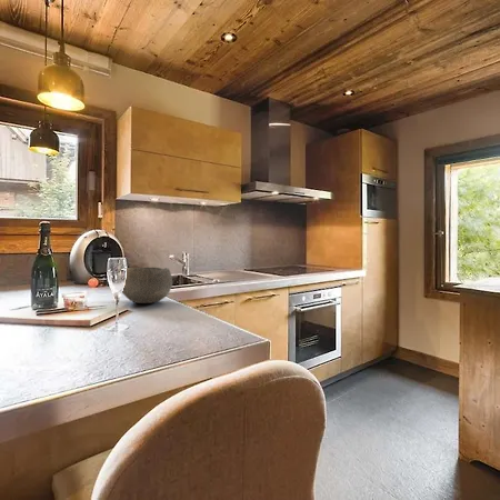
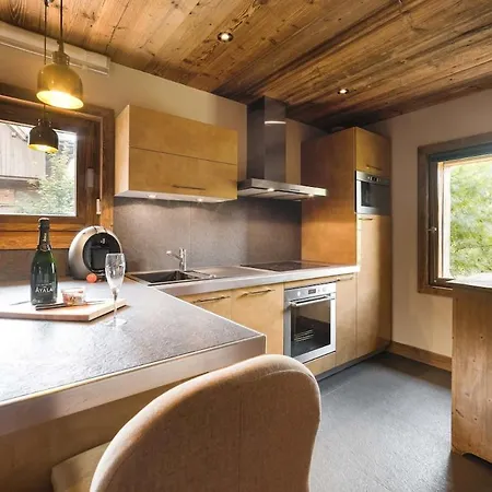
- bowl (146, 284)
